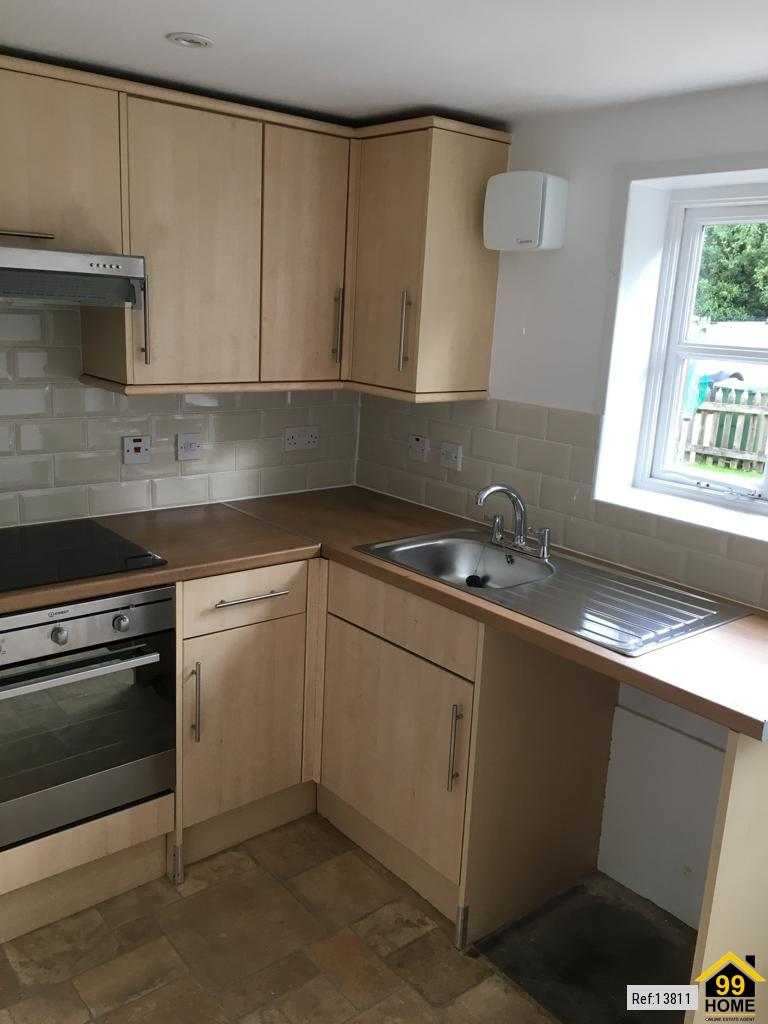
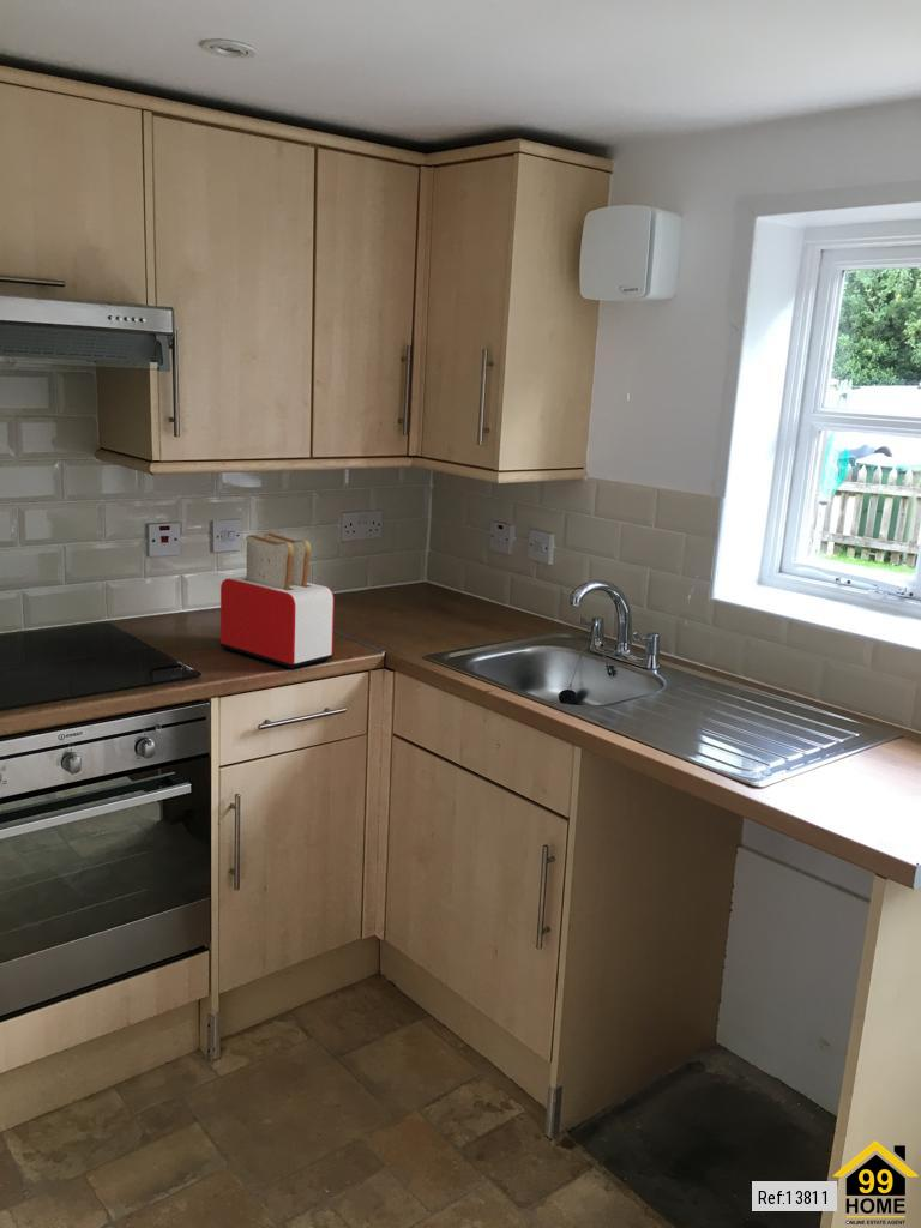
+ toaster (273, 595)
